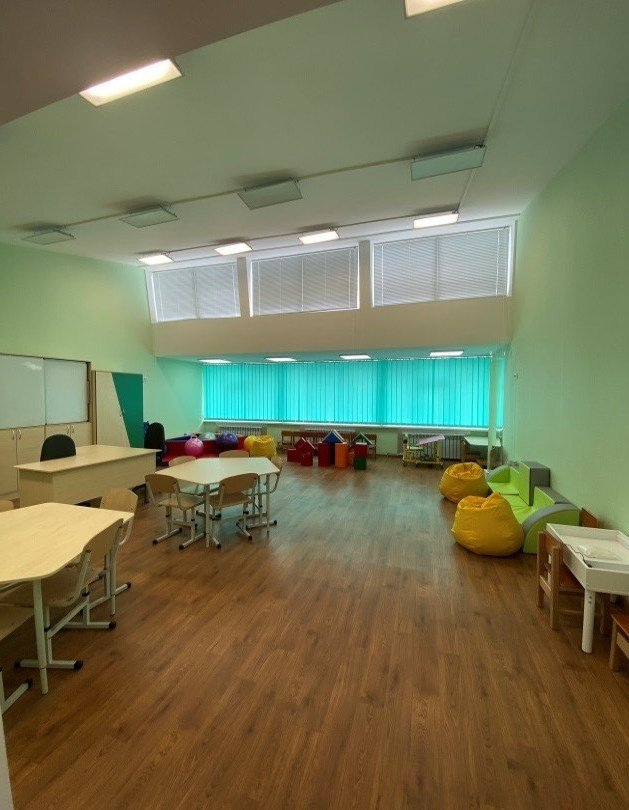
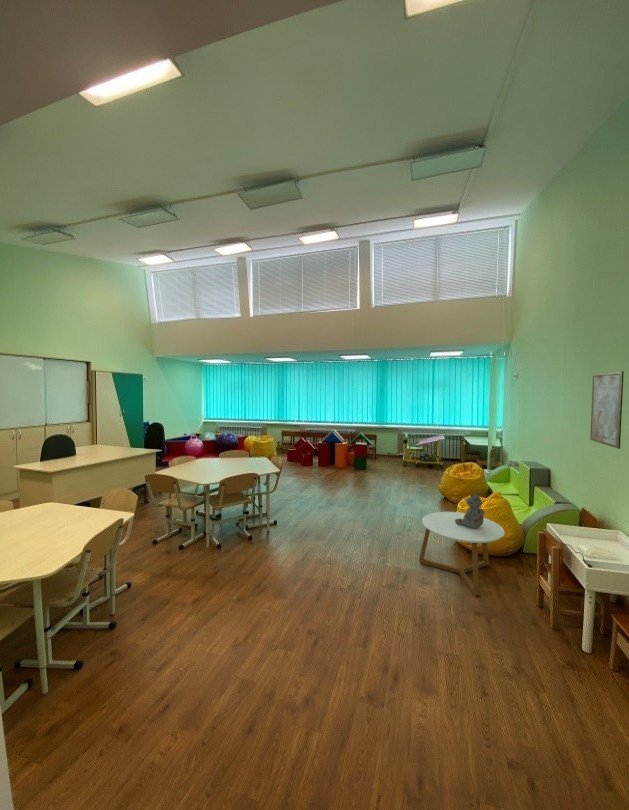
+ wall art (605, 408)
+ stuffed bear (469, 508)
+ coffee table (462, 541)
